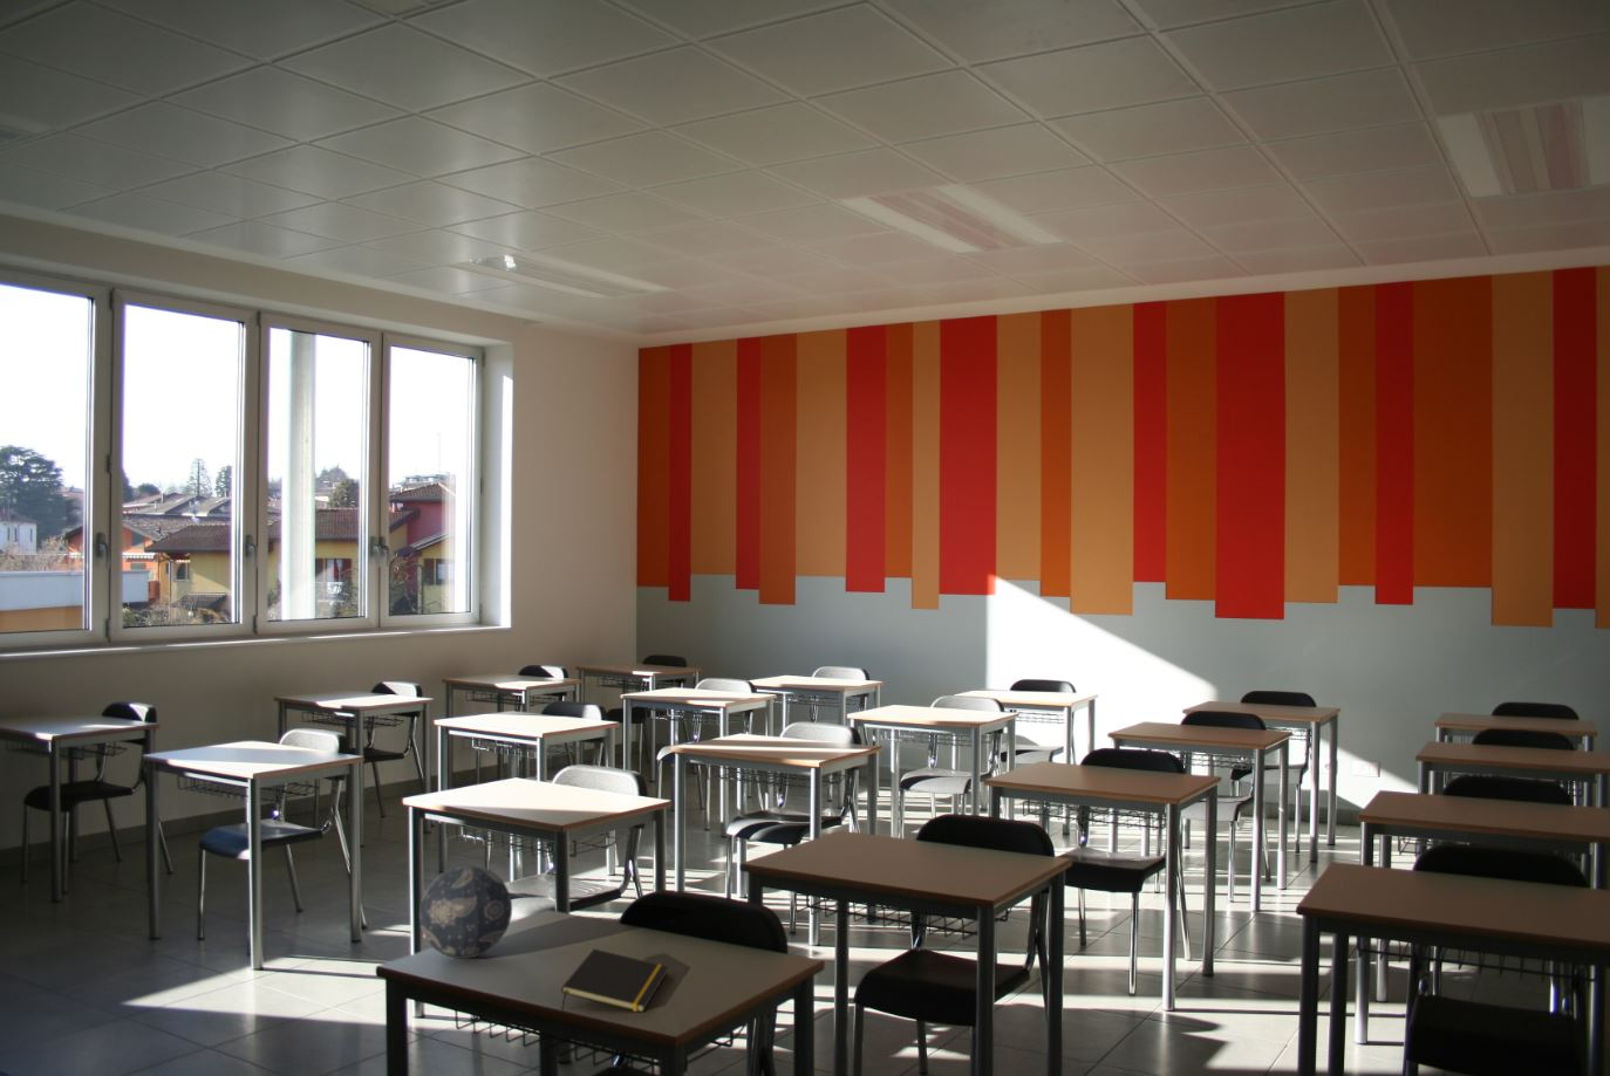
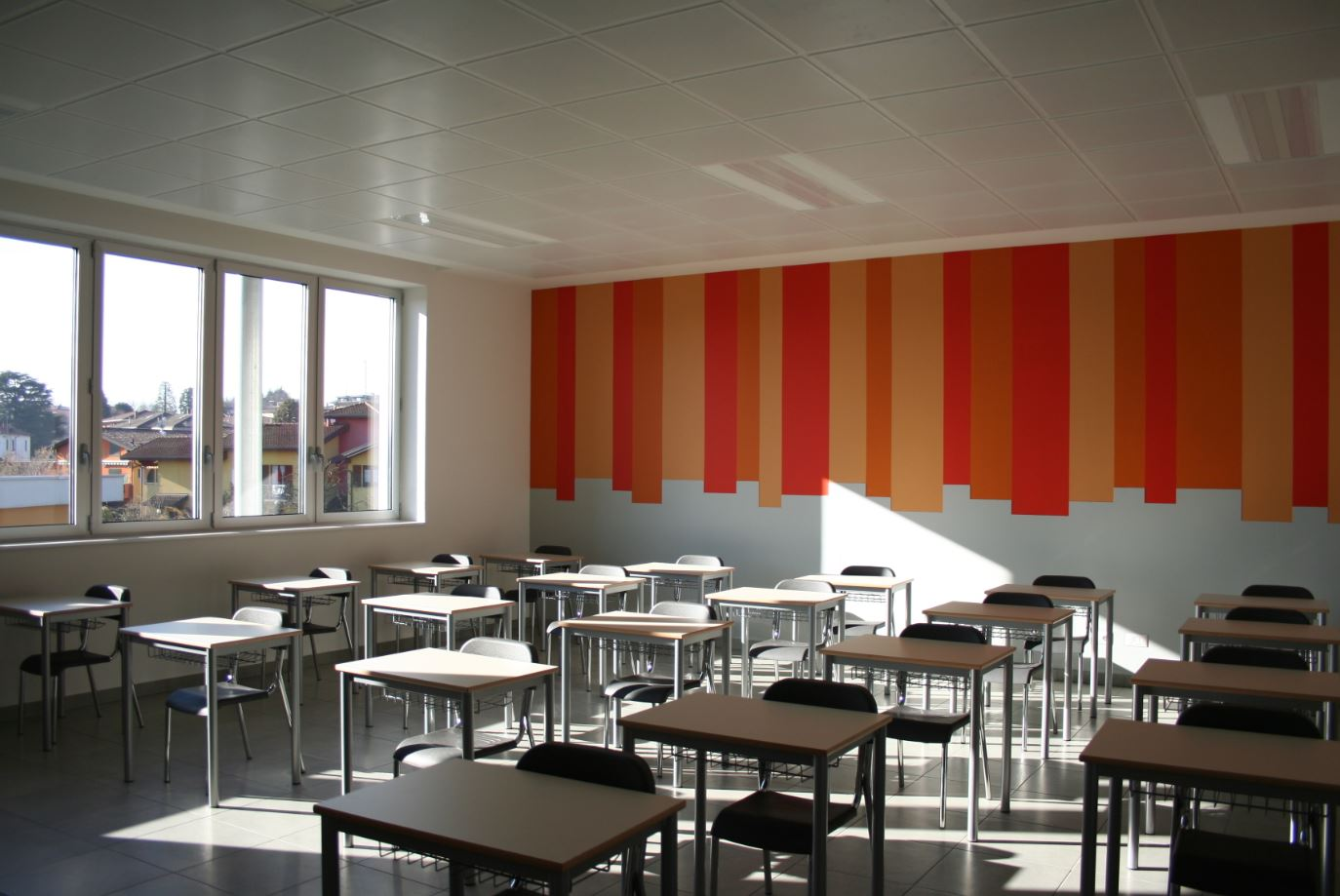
- notepad (616, 979)
- decorative ball (465, 911)
